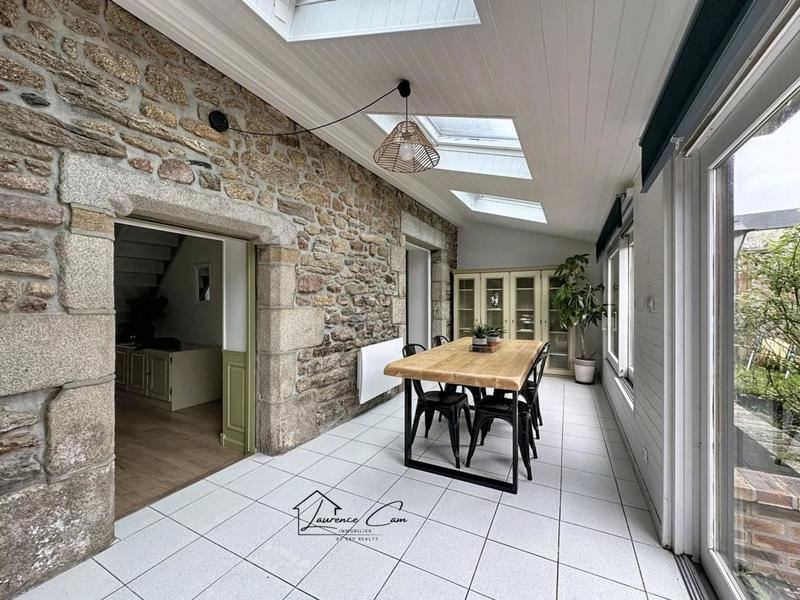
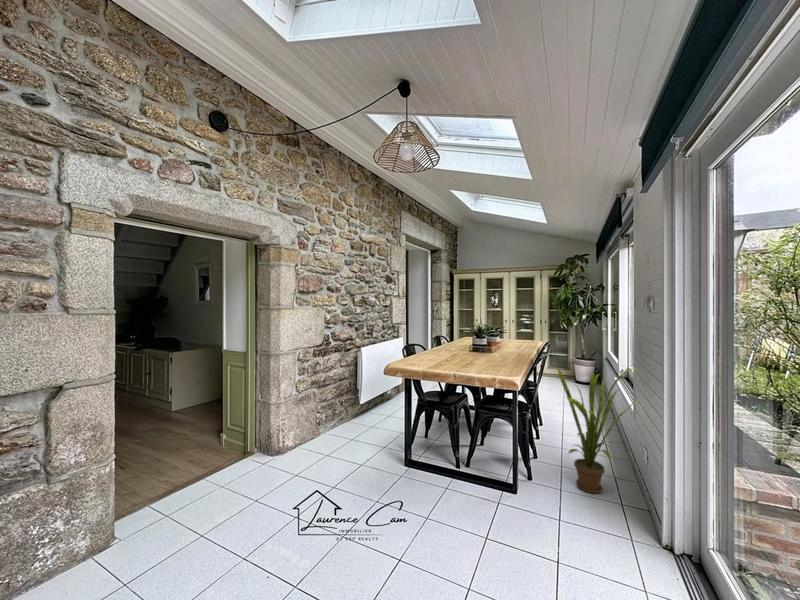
+ house plant (596, 425)
